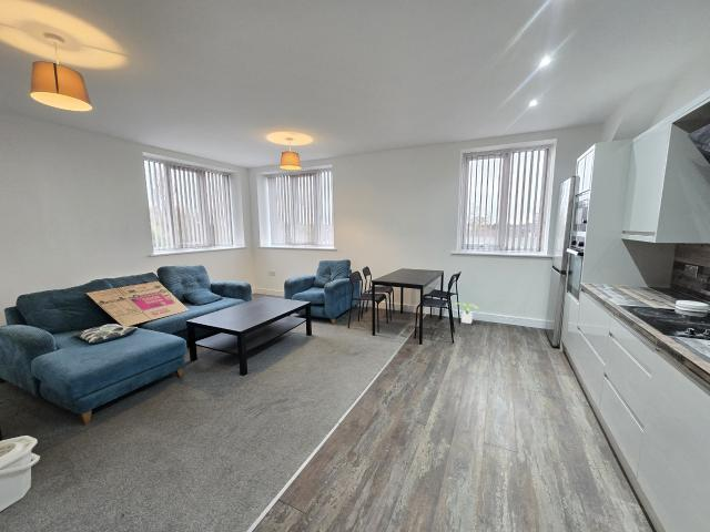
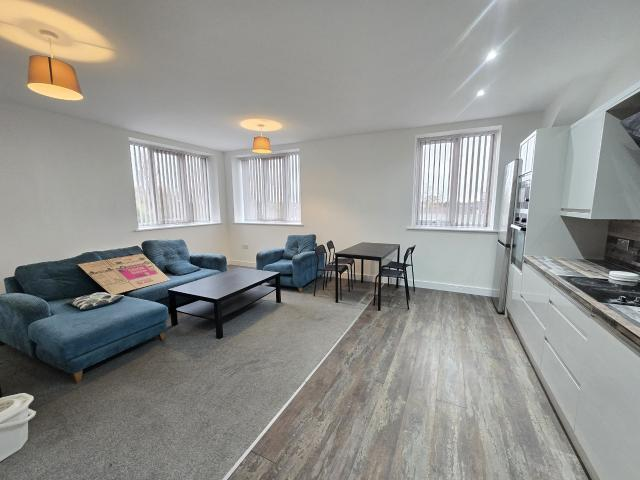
- potted plant (466, 311)
